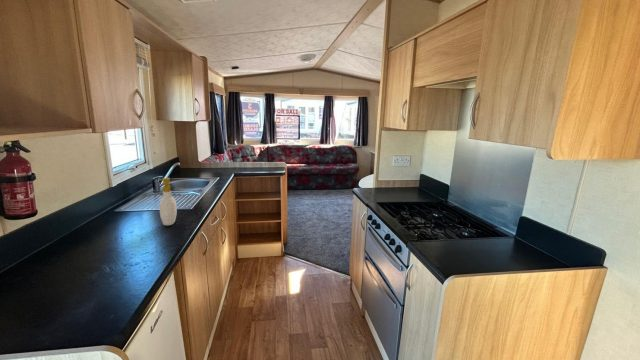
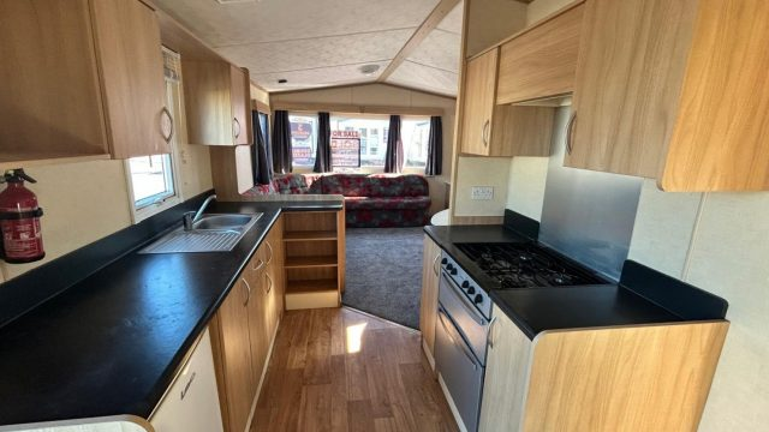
- soap bottle (166, 201)
